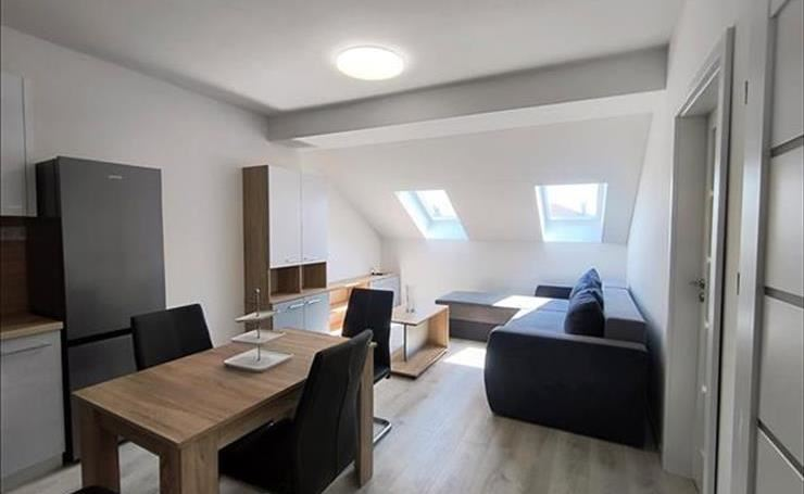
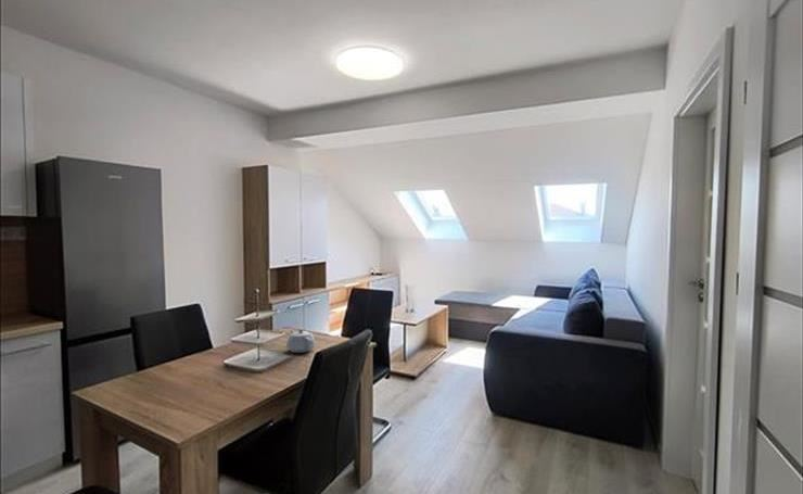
+ teapot (299, 339)
